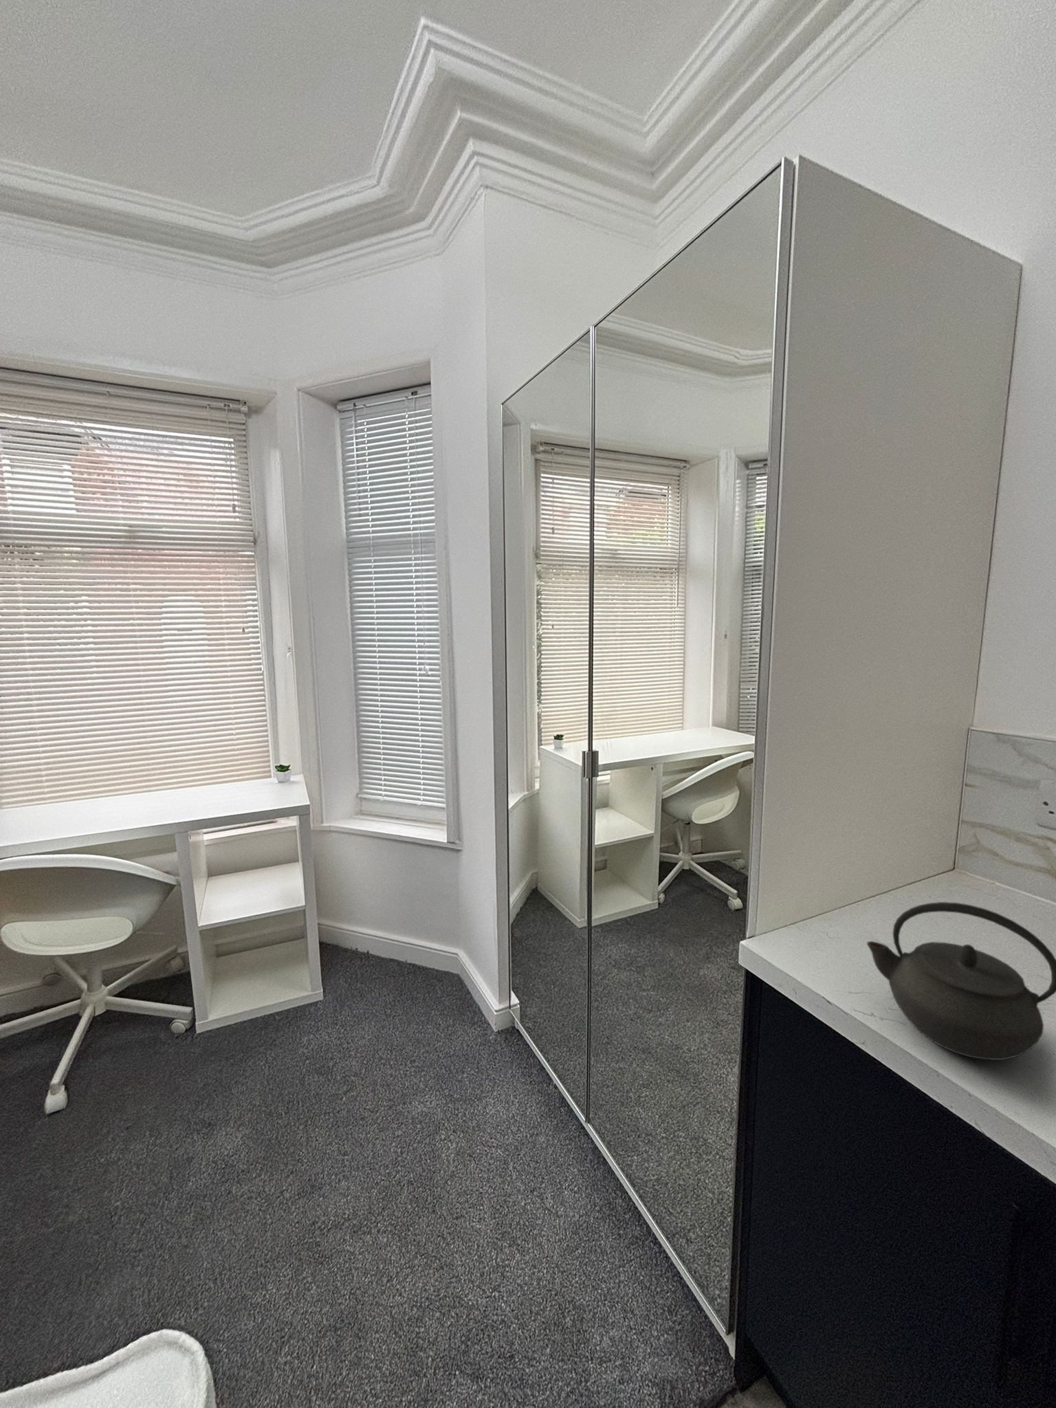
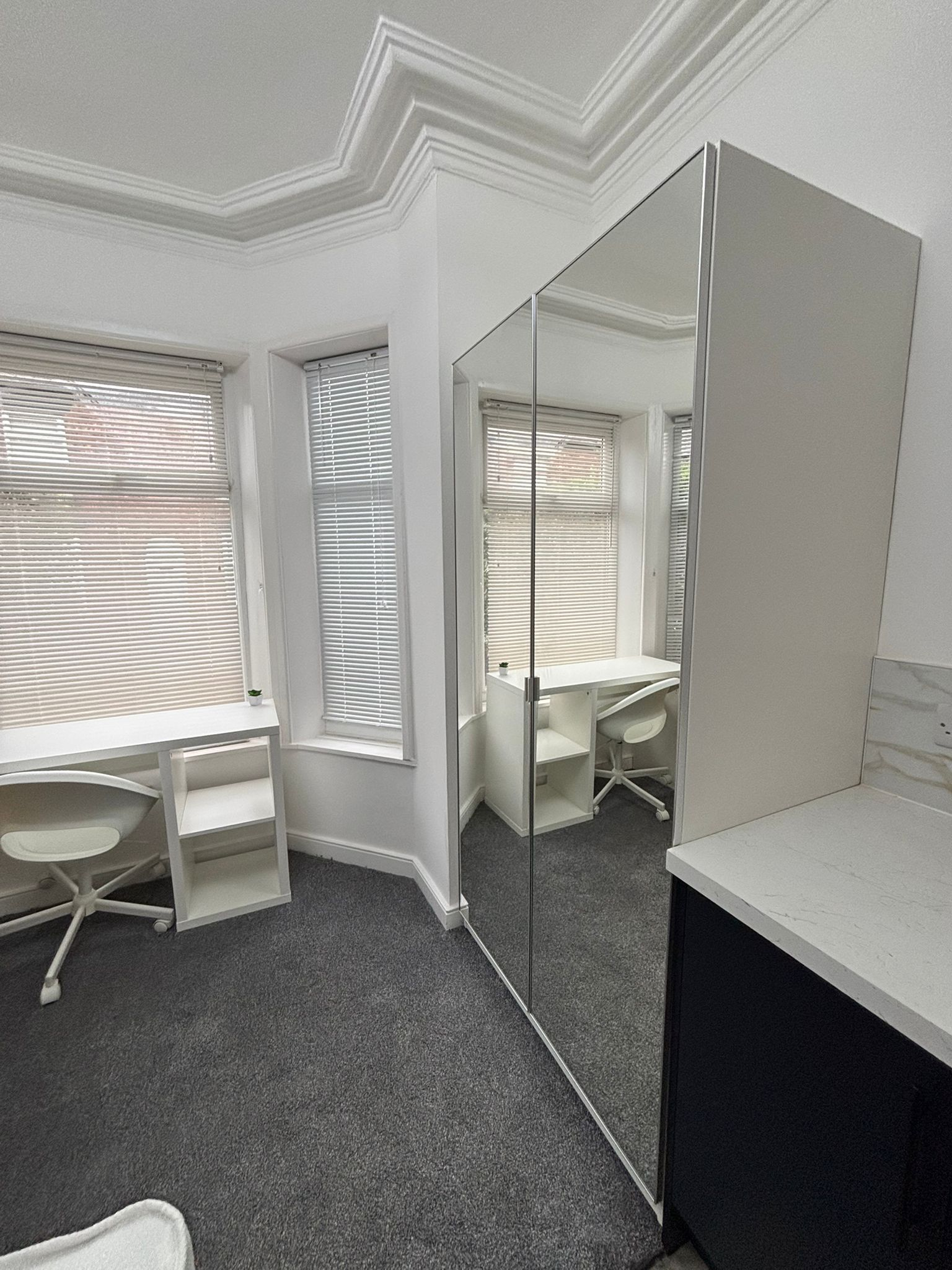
- kettle (954, 967)
